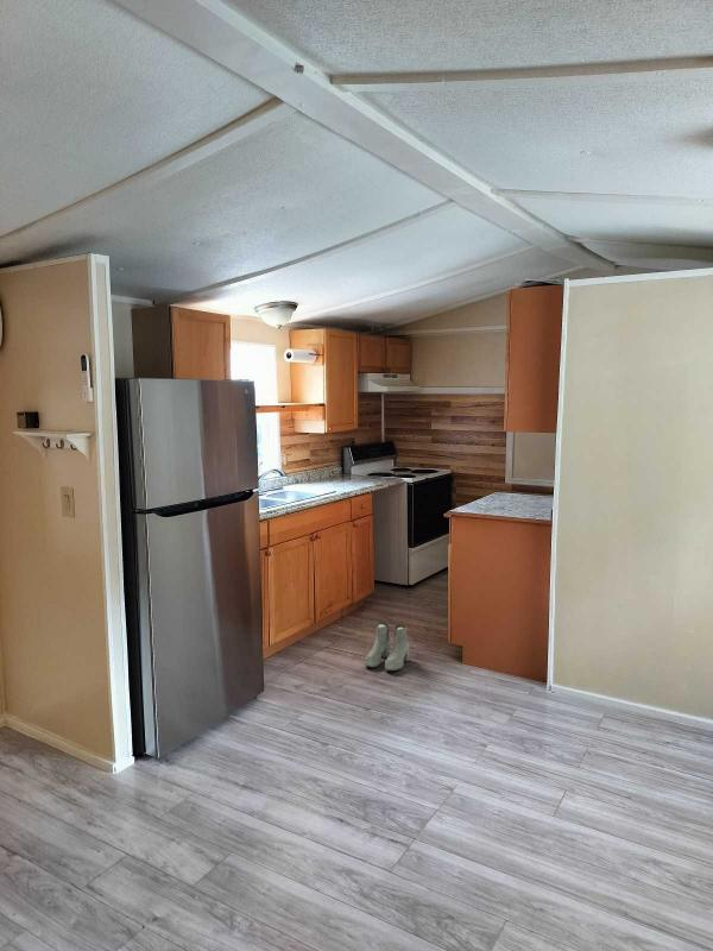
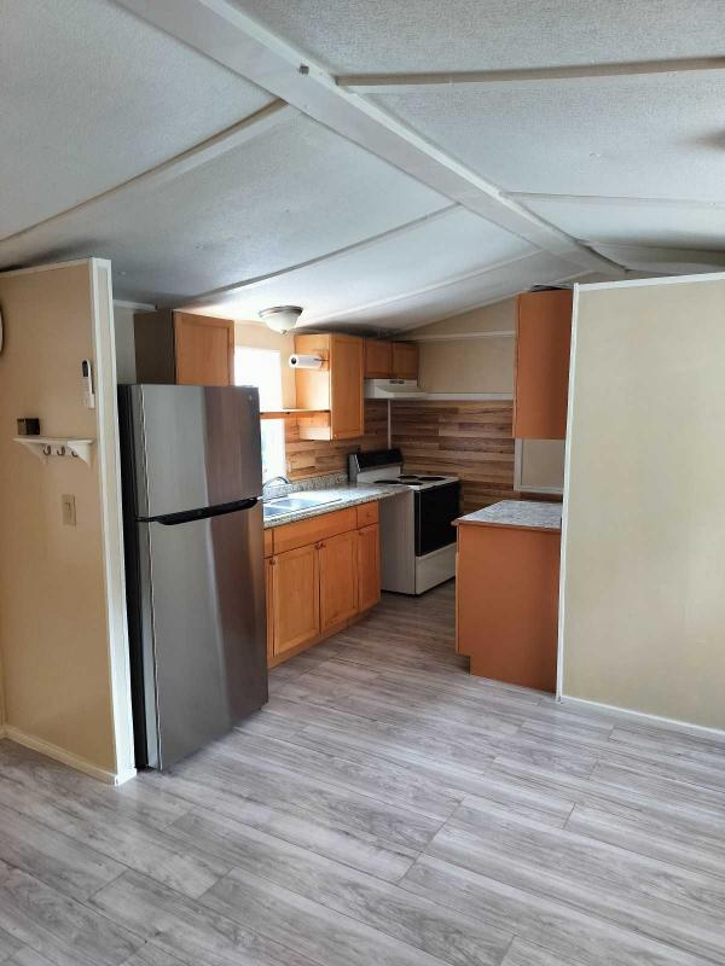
- boots (387, 644)
